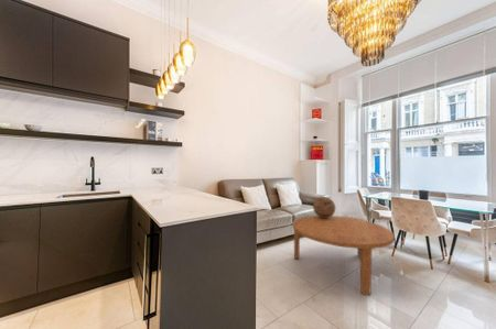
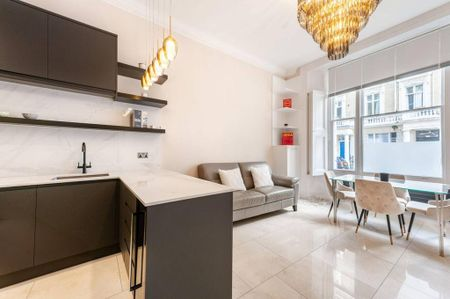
- coffee table (338, 245)
- decorative sphere (324, 207)
